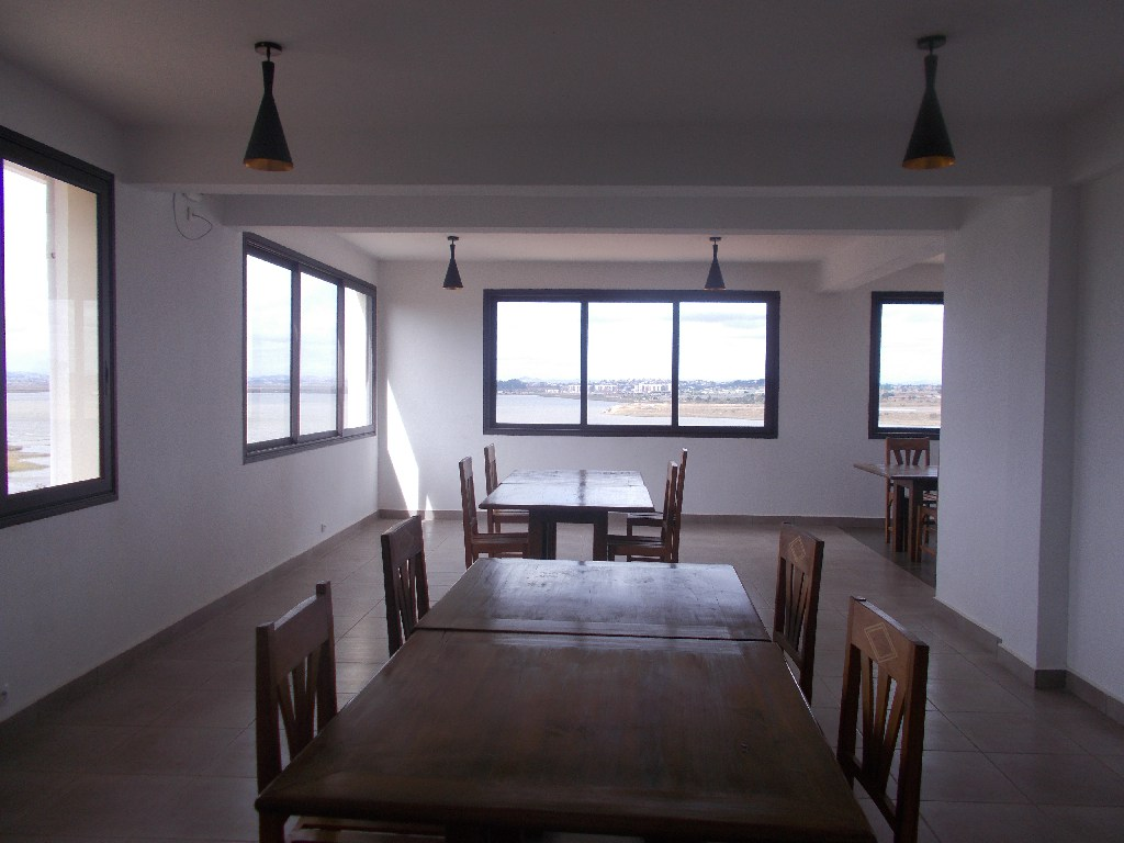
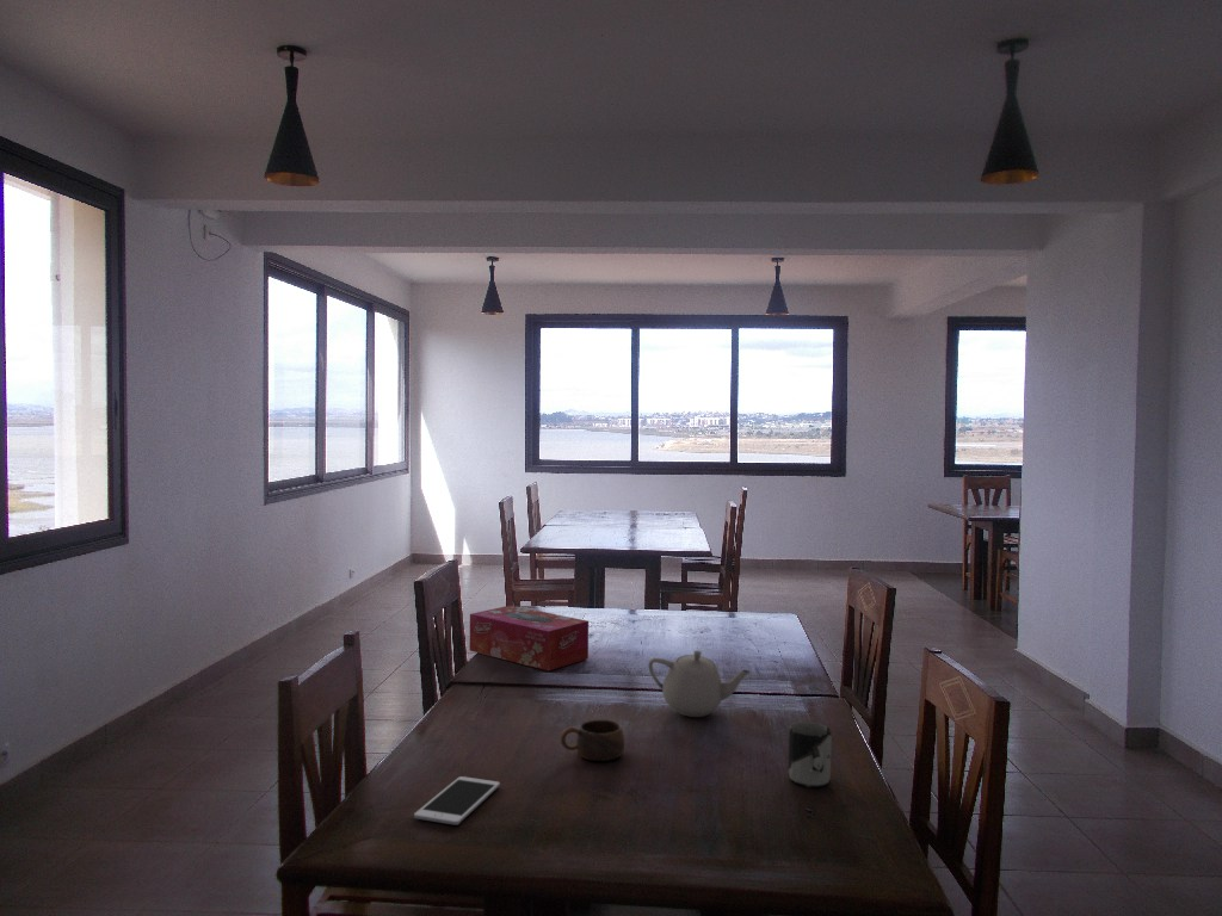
+ cup (811, 756)
+ tissue box (527, 636)
+ cell phone (458, 799)
+ teapot (699, 680)
+ cup (592, 738)
